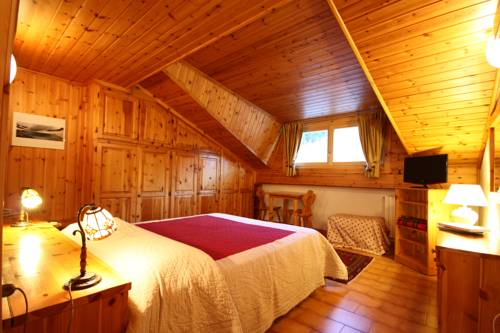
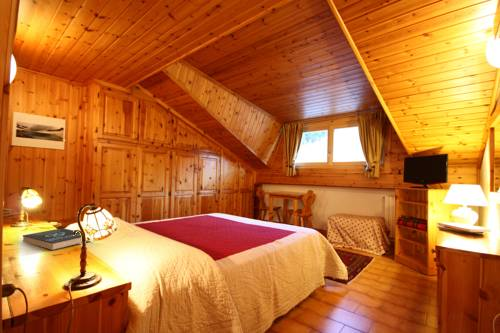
+ book (58, 237)
